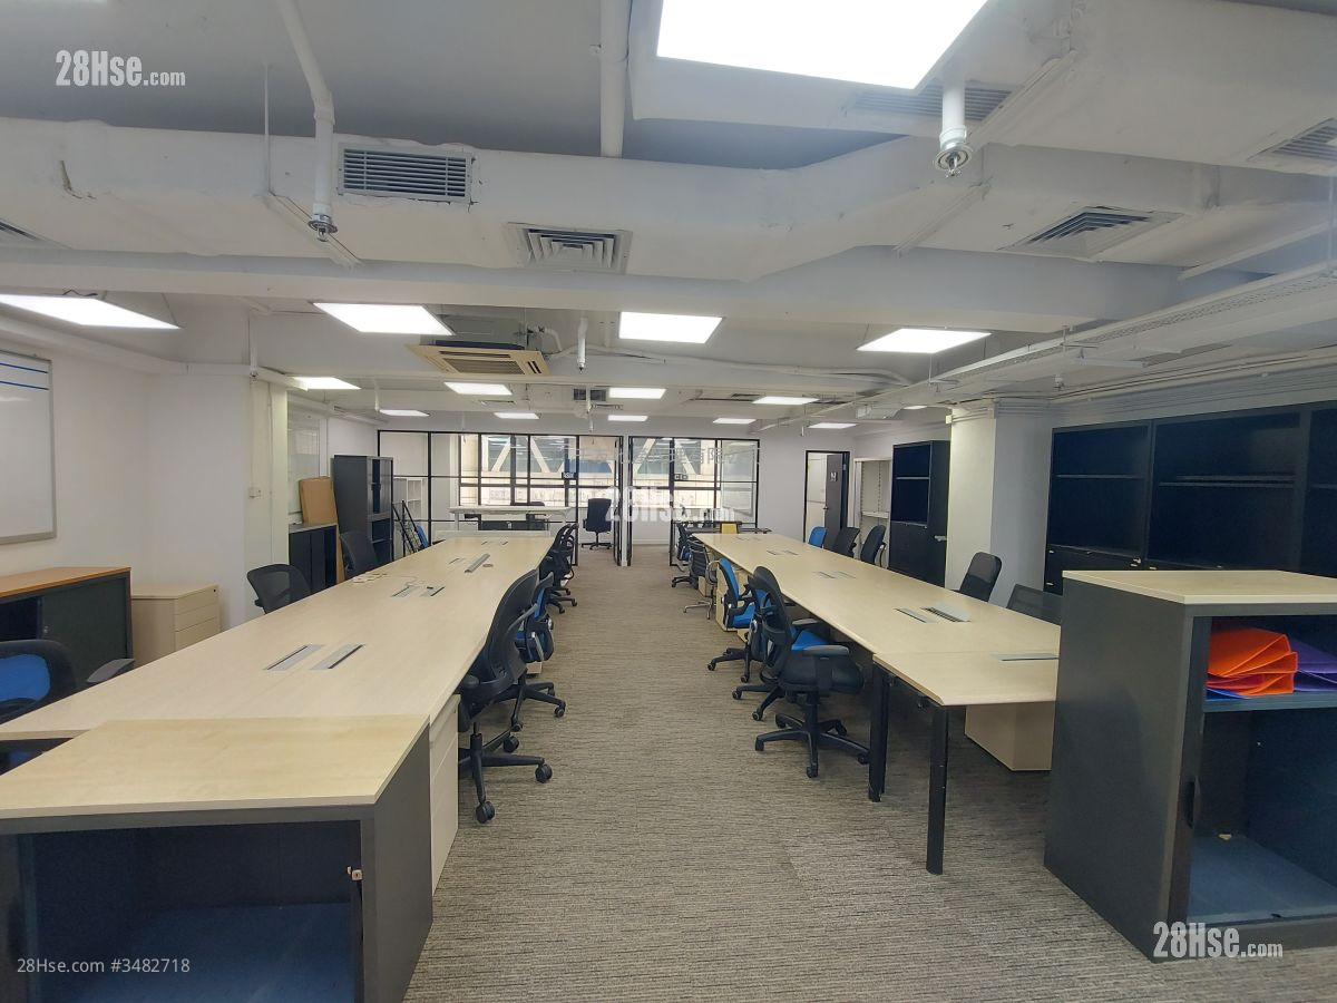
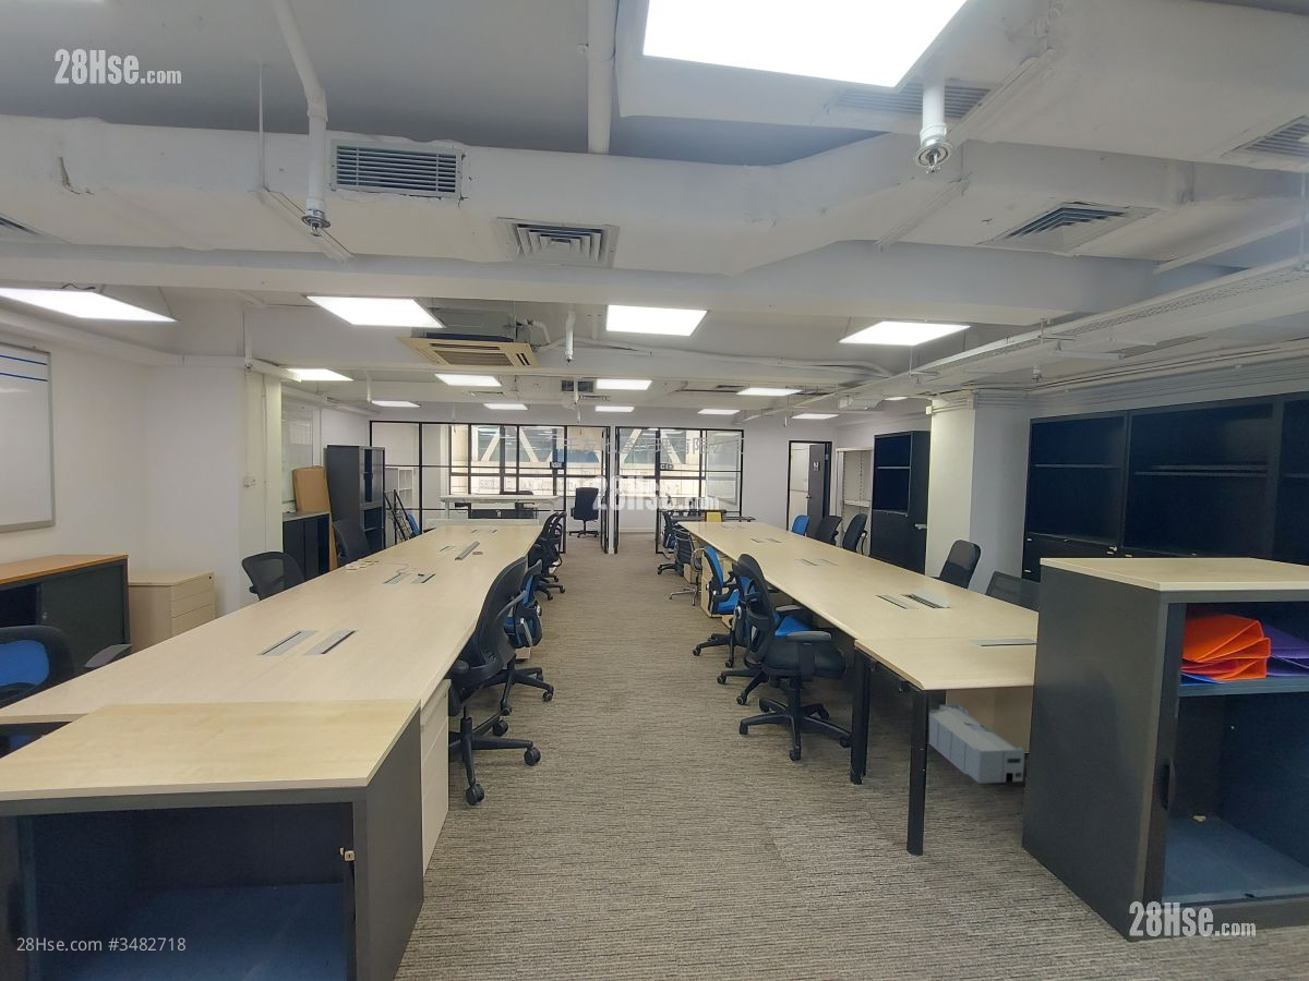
+ storage bin (964, 739)
